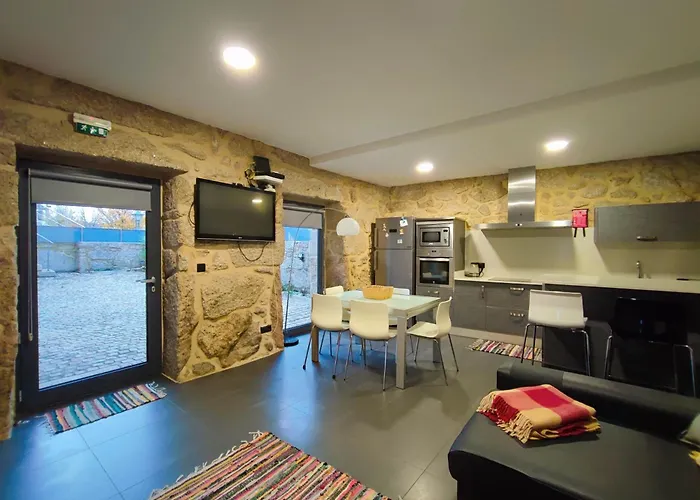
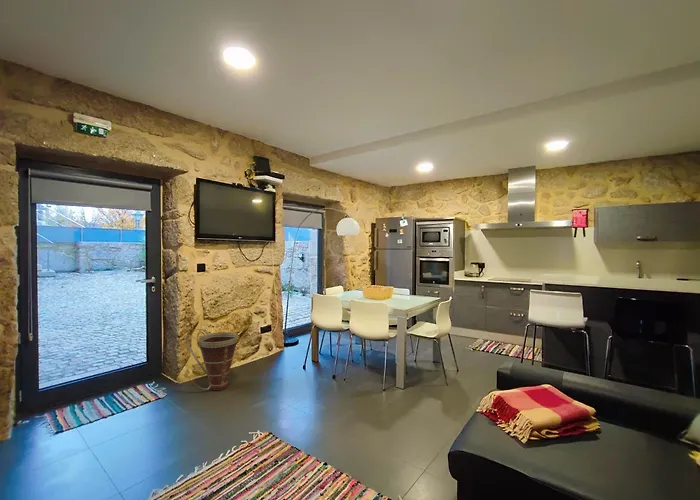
+ basket (206, 359)
